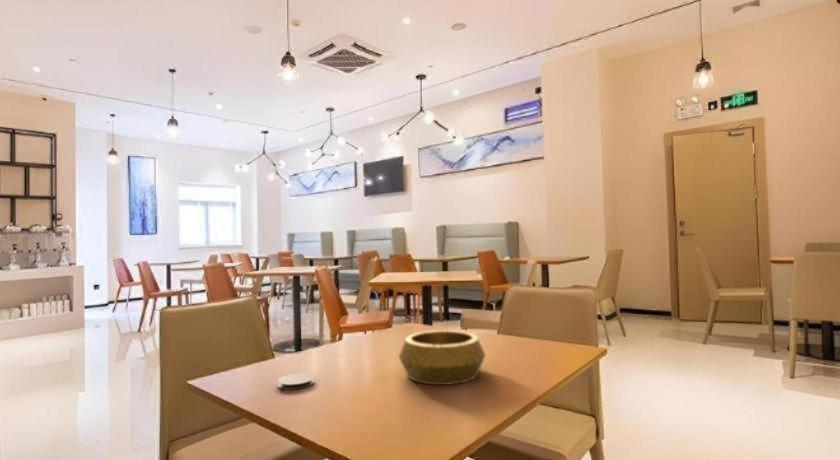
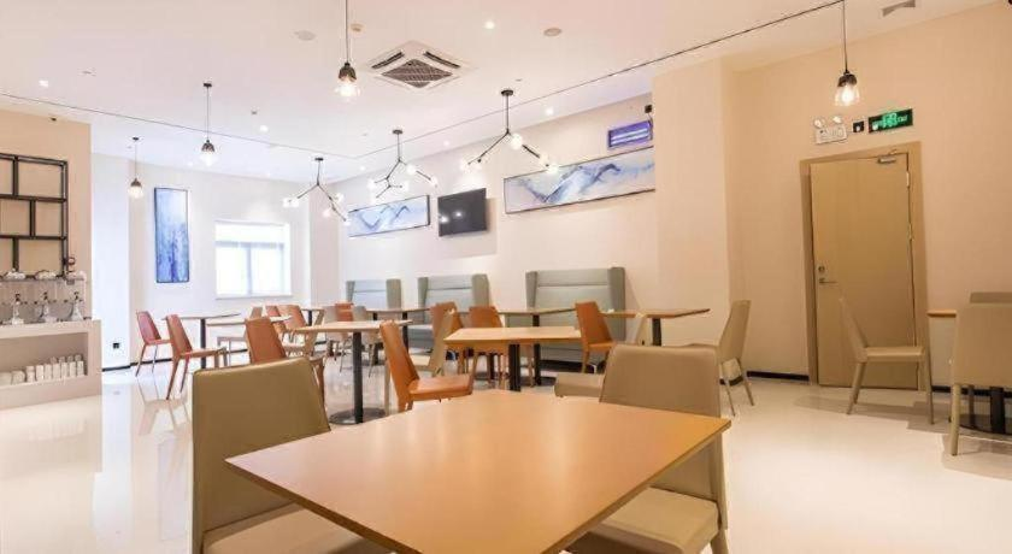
- decorative bowl (442, 355)
- coaster (296, 381)
